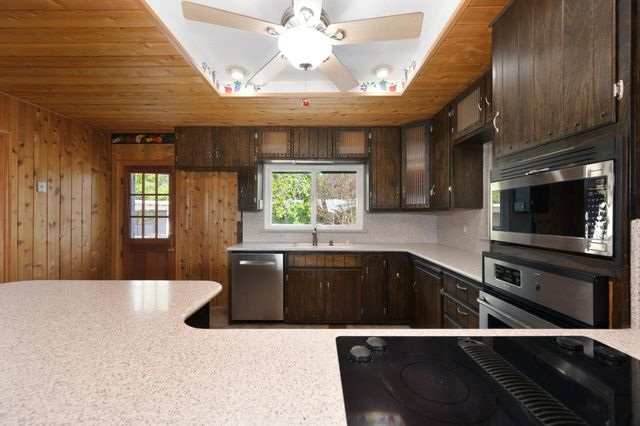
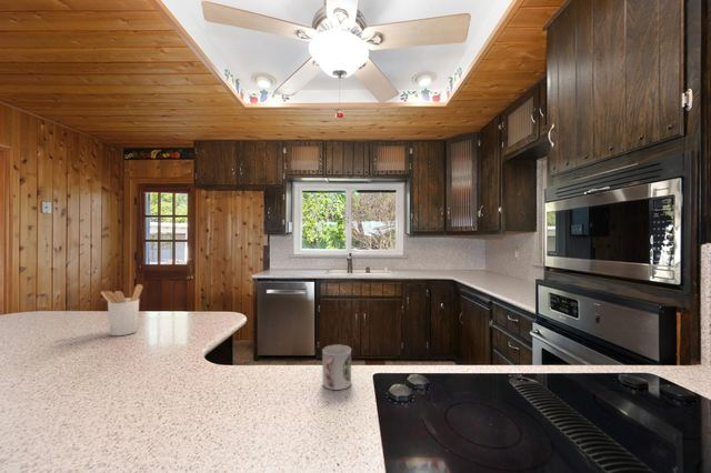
+ utensil holder (120, 310)
+ cup (334, 369)
